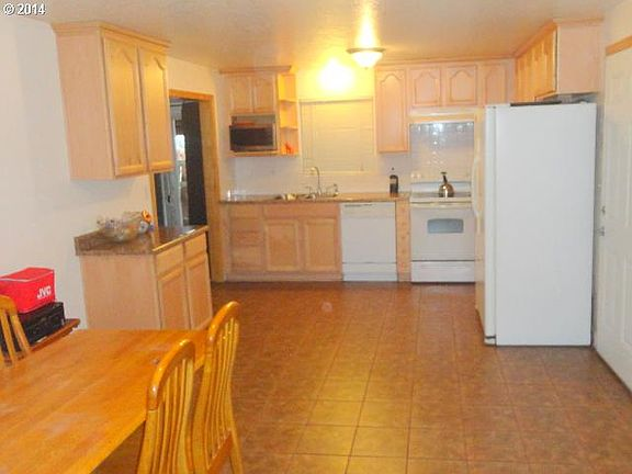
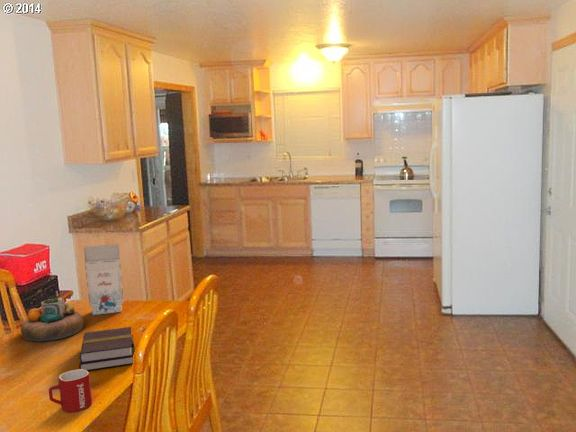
+ mug (69, 391)
+ gift box (104, 278)
+ decorative bowl (51, 314)
+ book (107, 347)
